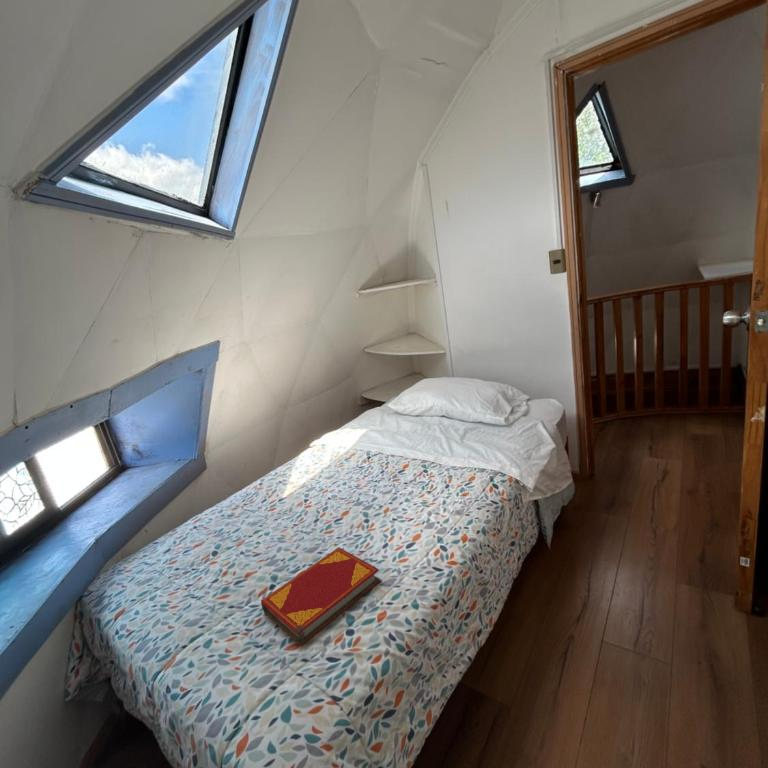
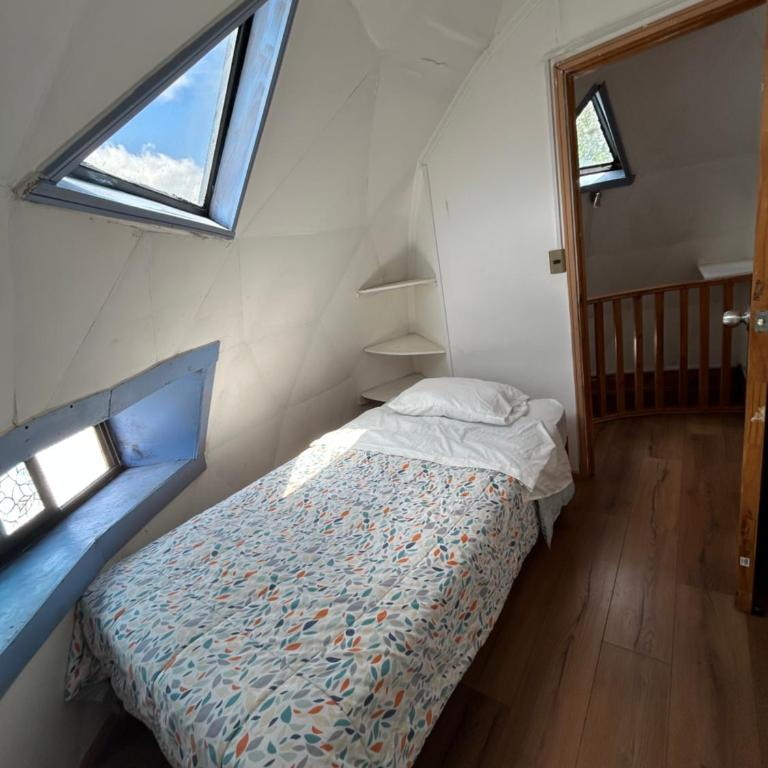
- hardback book (321, 590)
